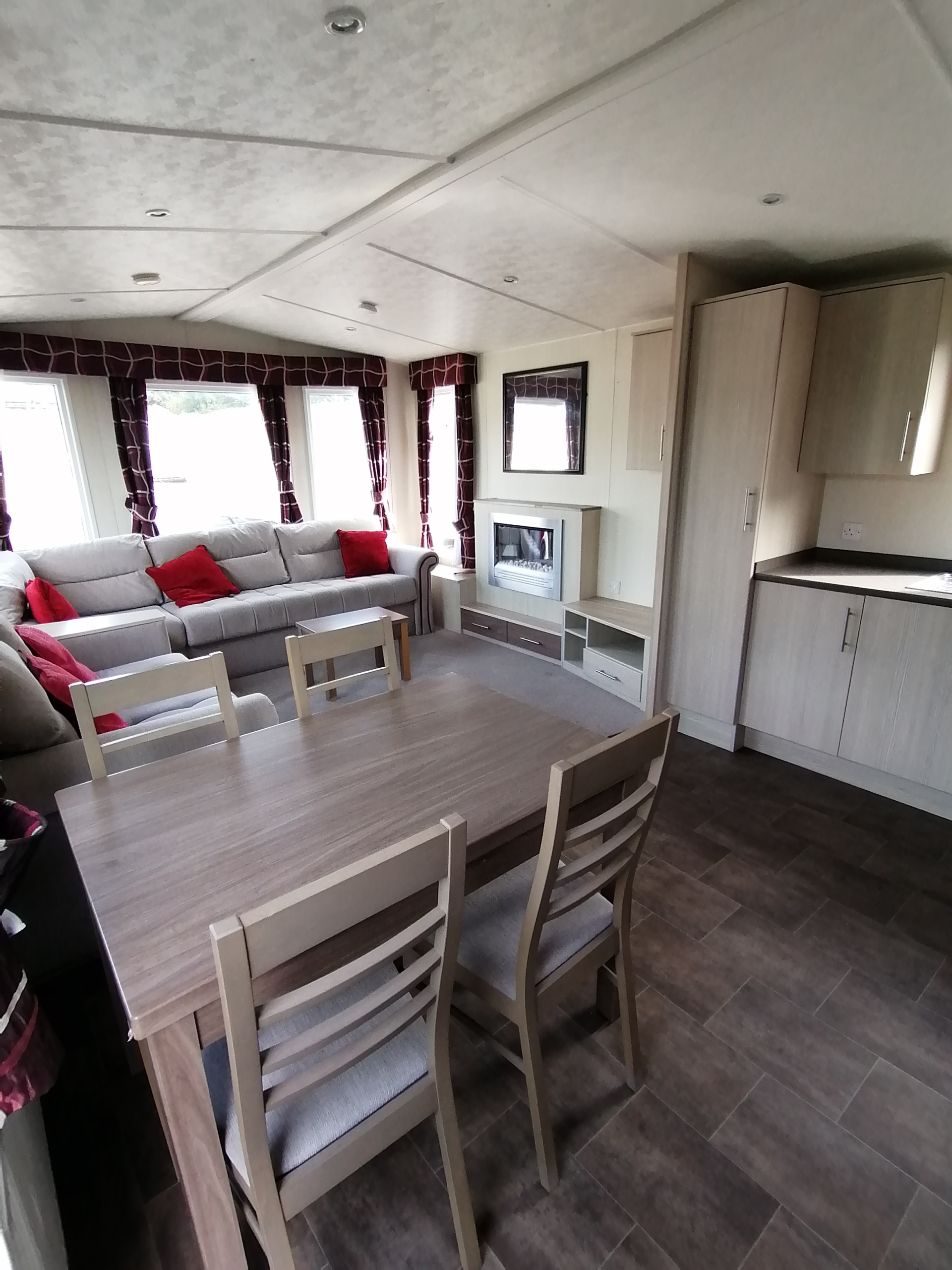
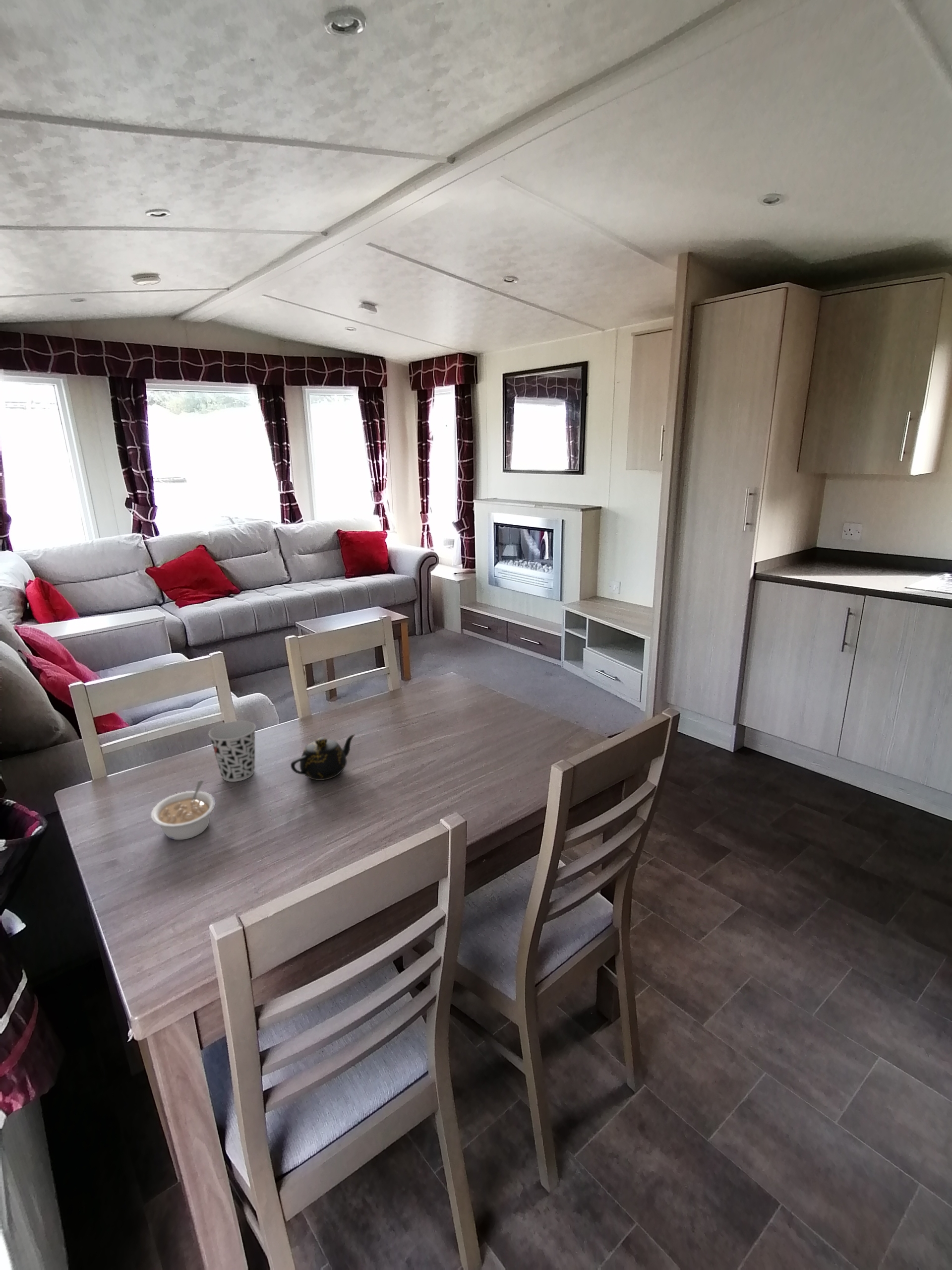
+ teapot (325, 755)
+ cup (235, 752)
+ legume (184, 814)
